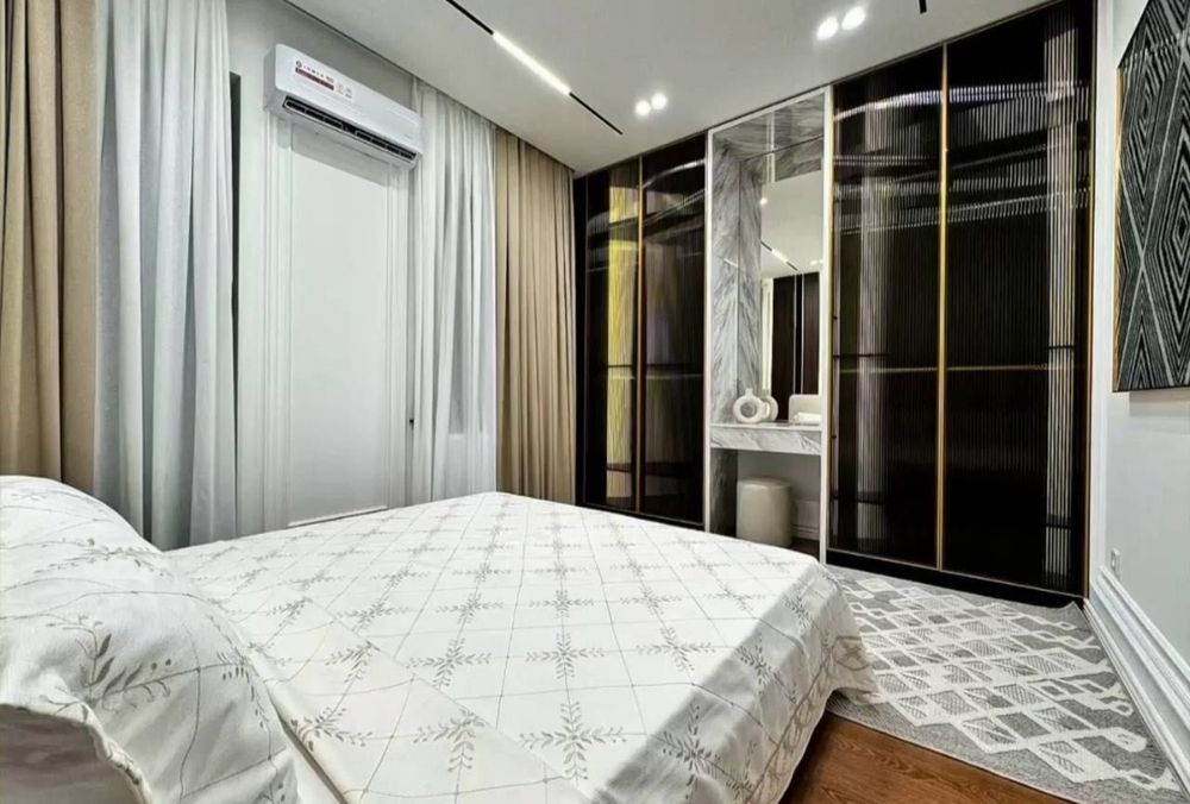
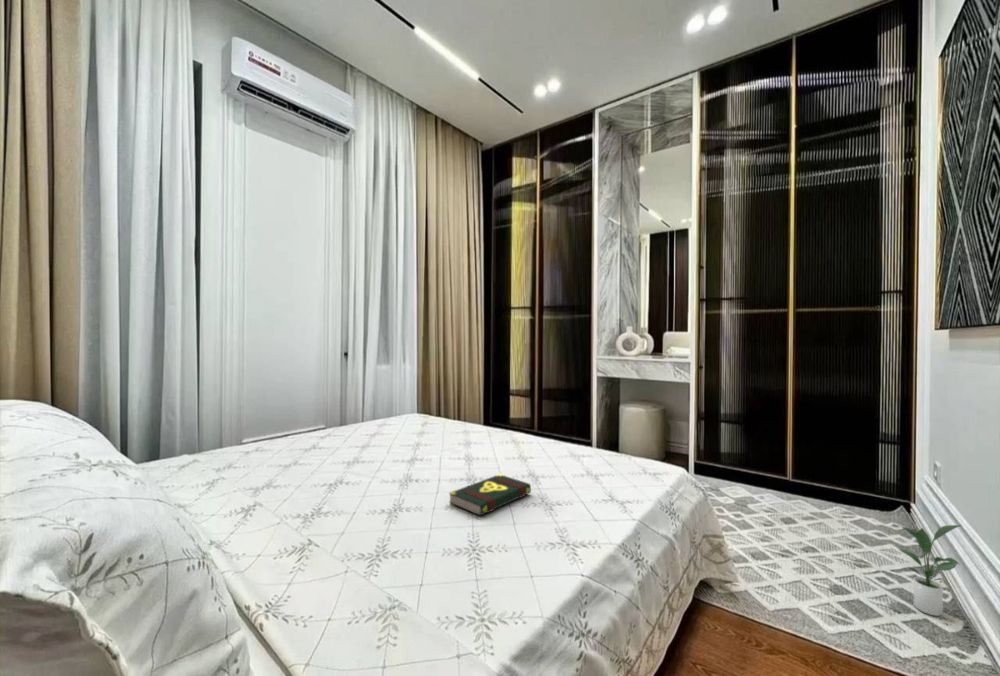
+ potted plant (927, 562)
+ book (491, 493)
